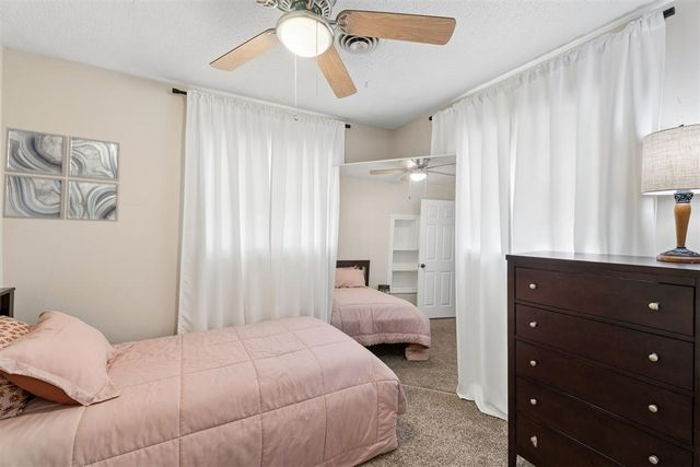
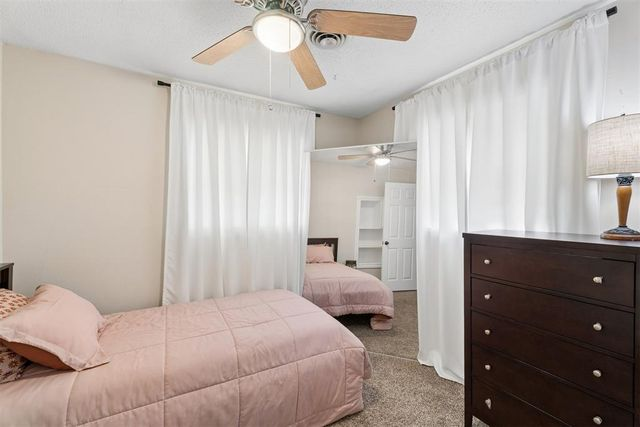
- wall art (65, 176)
